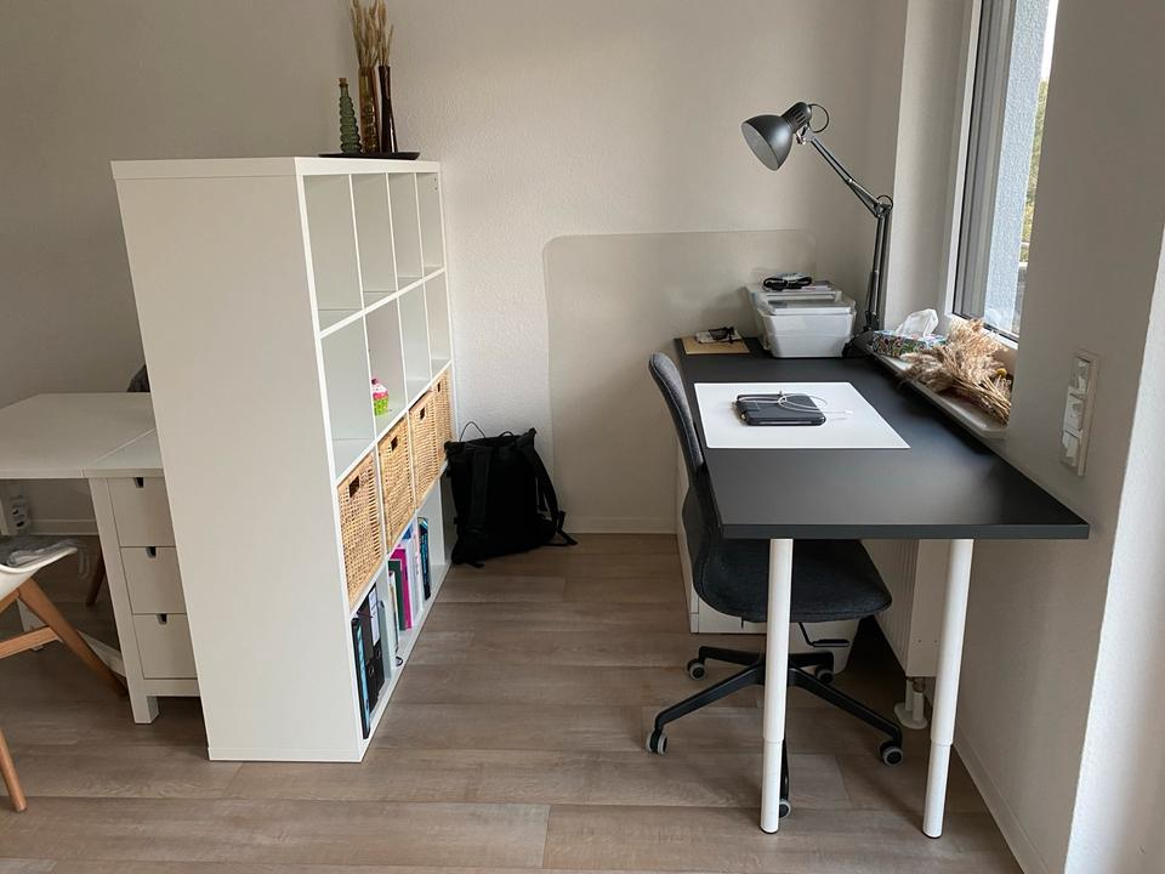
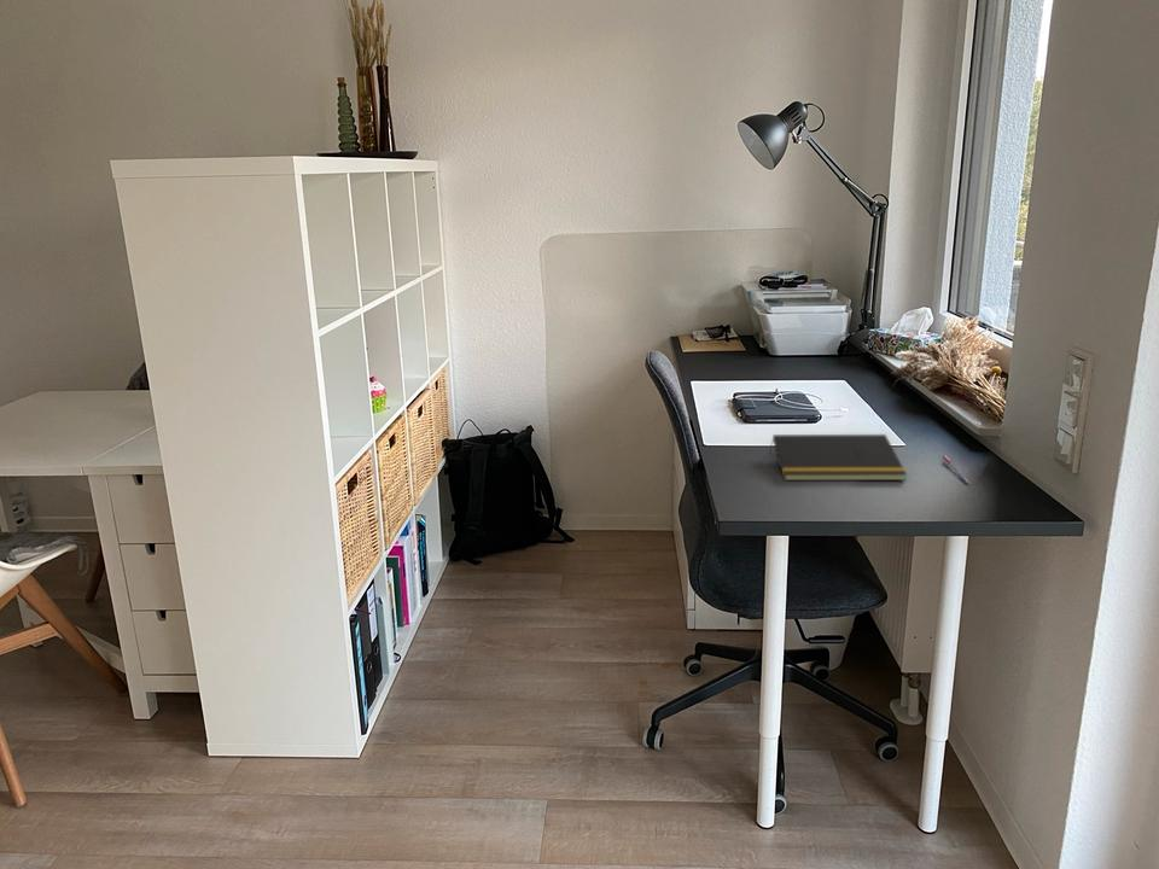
+ pen (955, 468)
+ notepad (837, 456)
